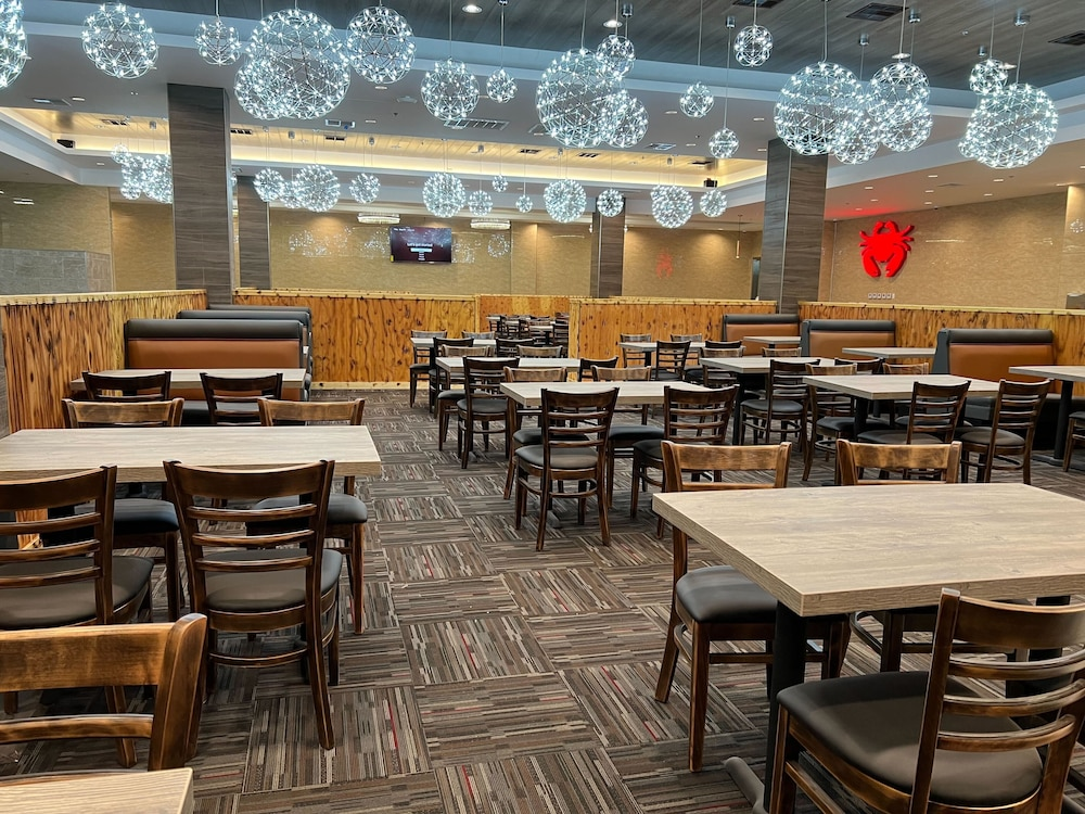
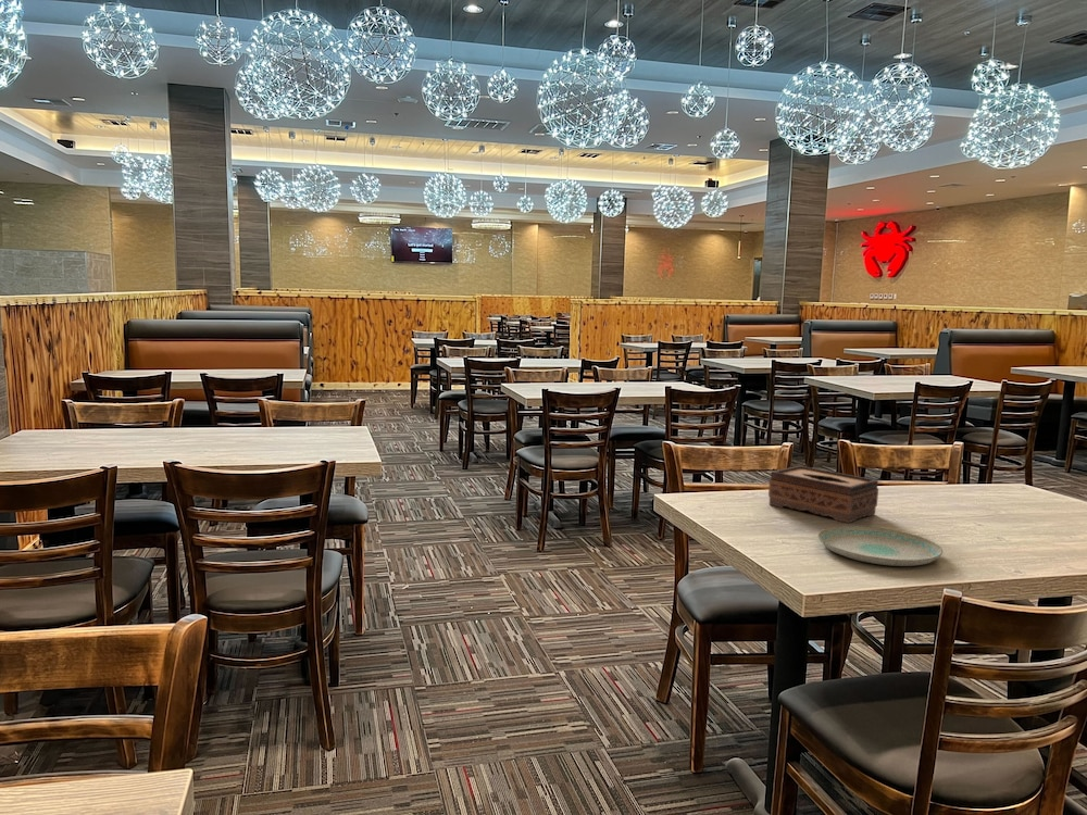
+ tissue box (822, 492)
+ plate (877, 546)
